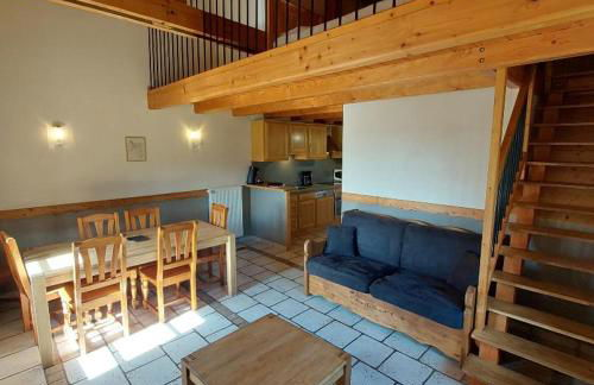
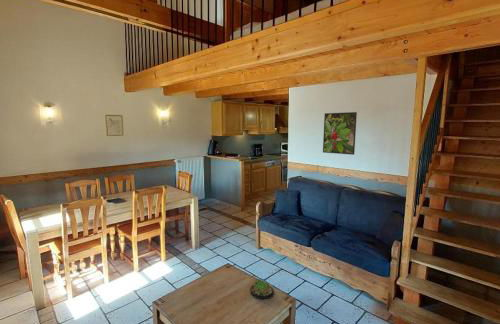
+ succulent plant (261, 287)
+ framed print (338, 133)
